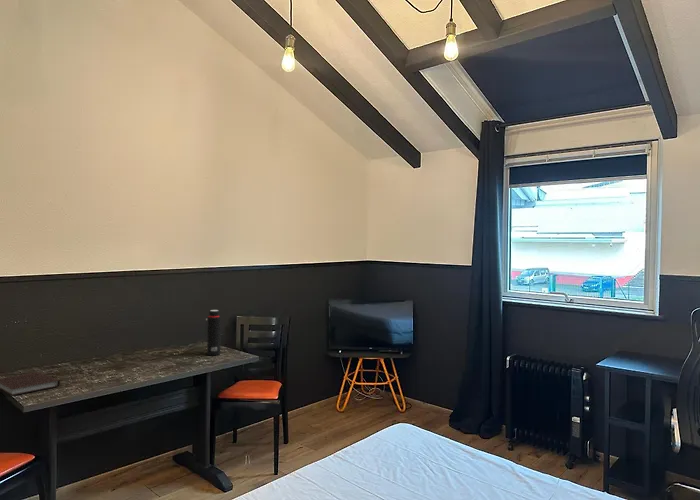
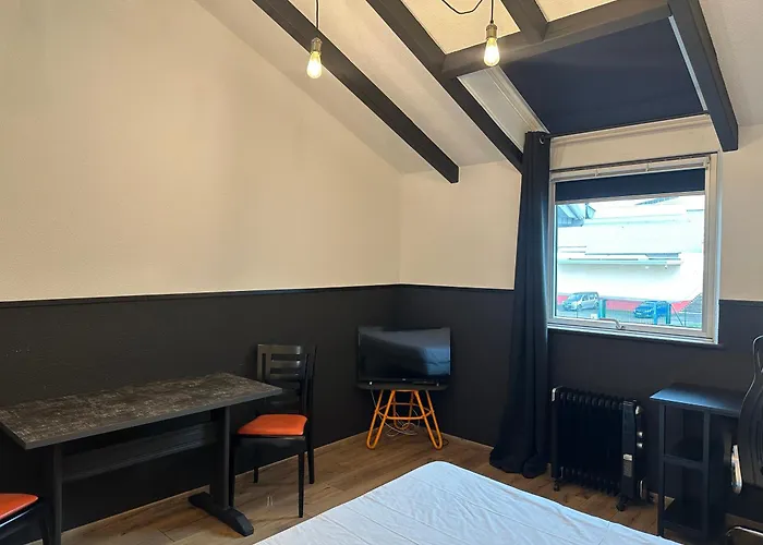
- water bottle (212, 332)
- notebook (26, 382)
